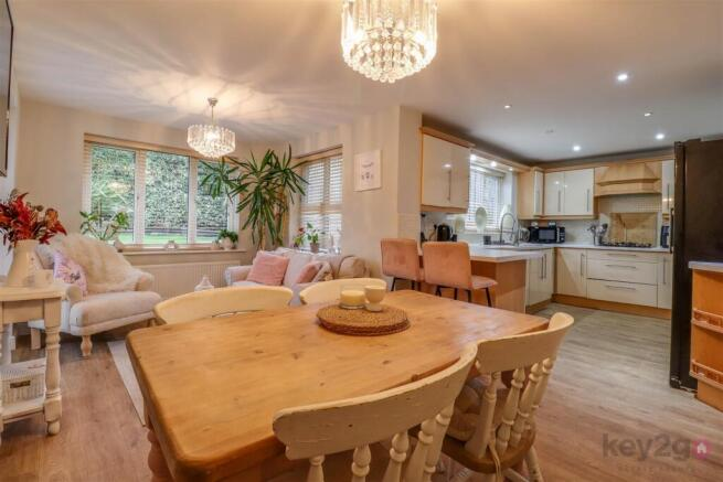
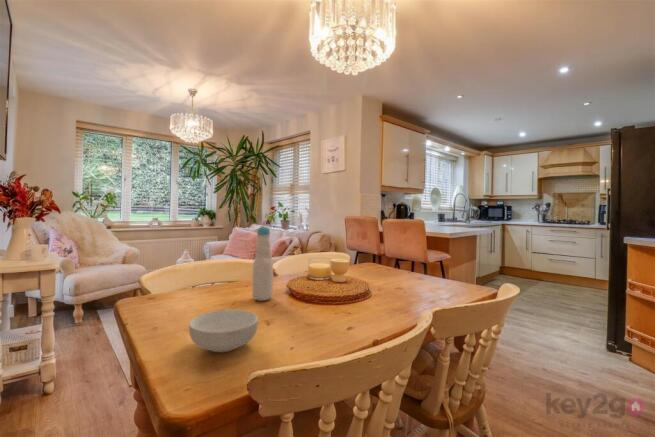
+ bottle (263, 262)
+ cereal bowl (224, 332)
